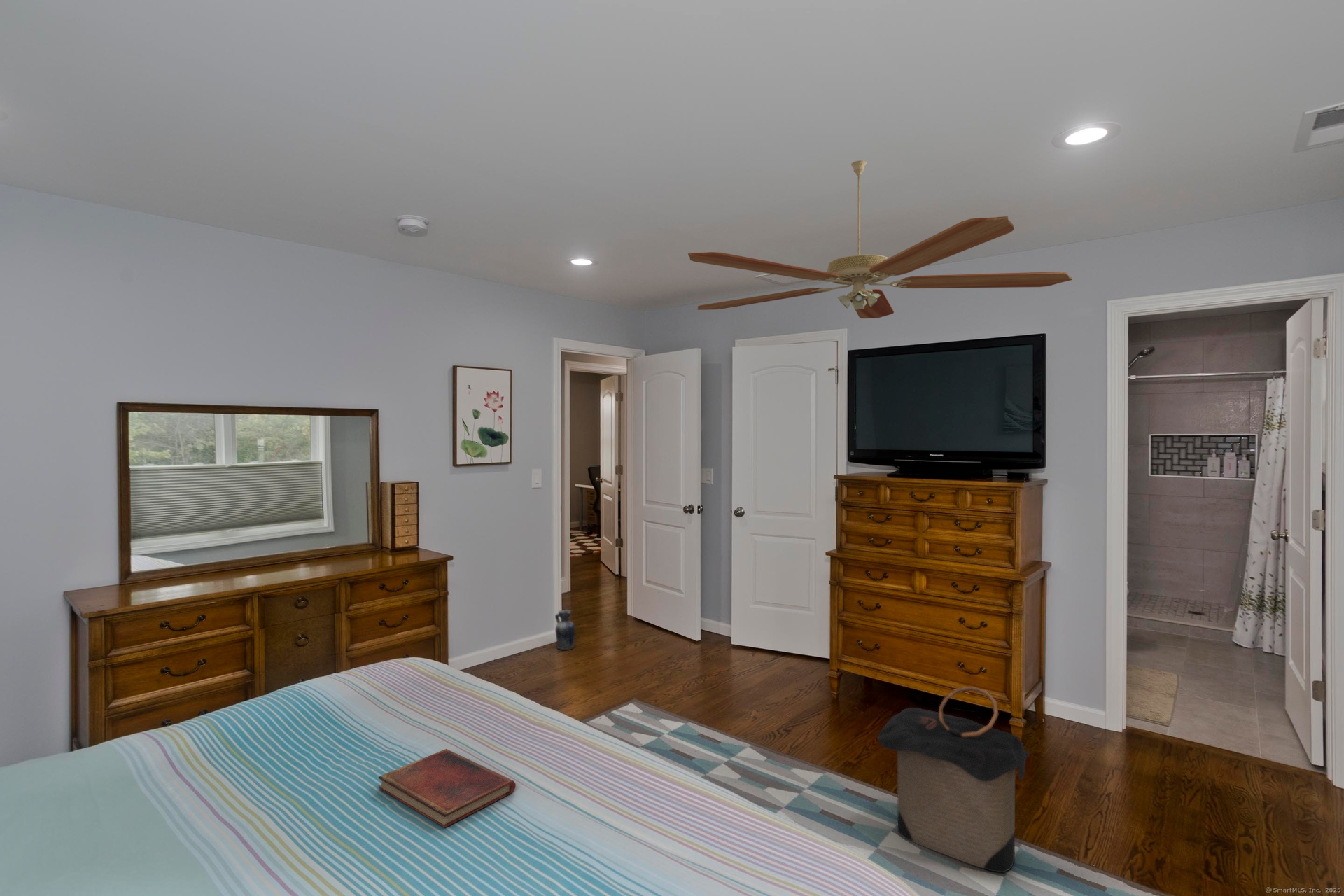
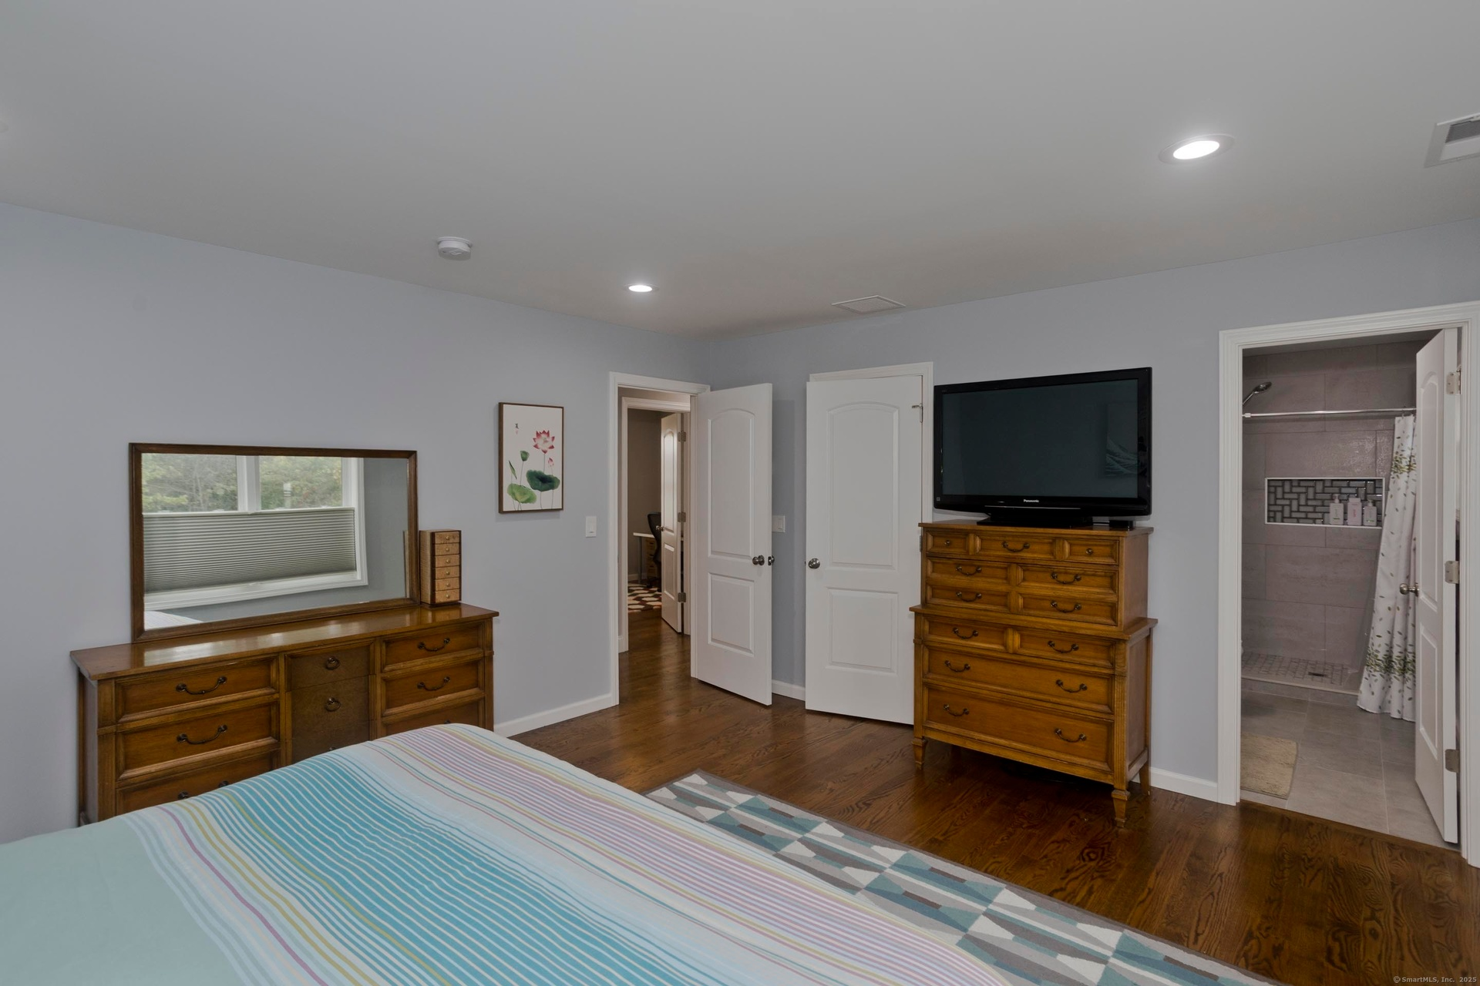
- laundry hamper (950, 766)
- ceramic jug (564, 629)
- ceiling fan (860, 238)
- diary (447, 783)
